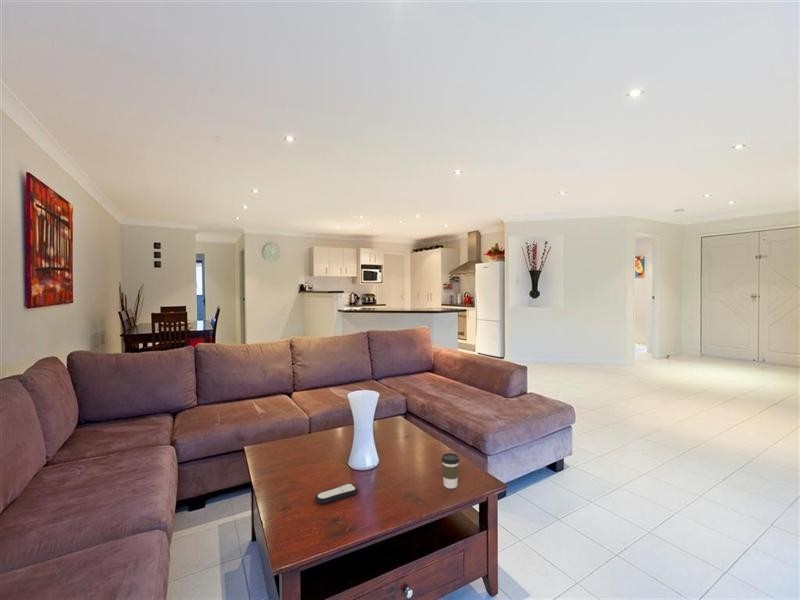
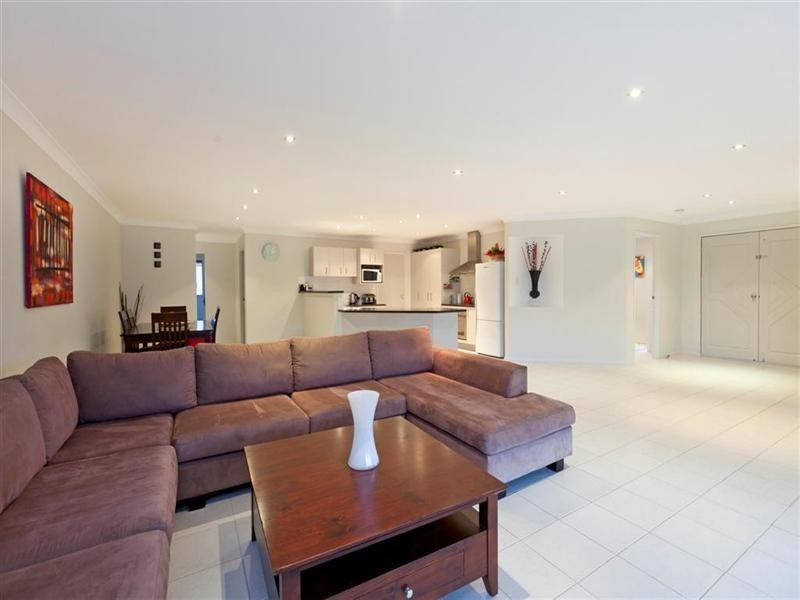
- remote control (336, 493)
- coffee cup (450, 470)
